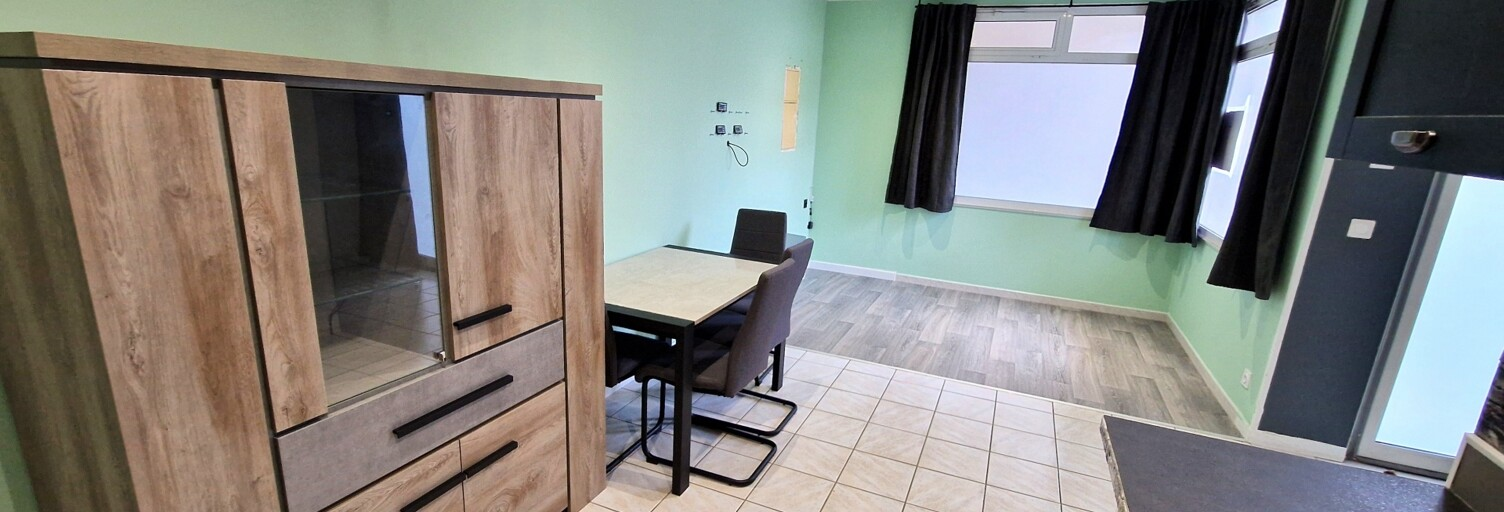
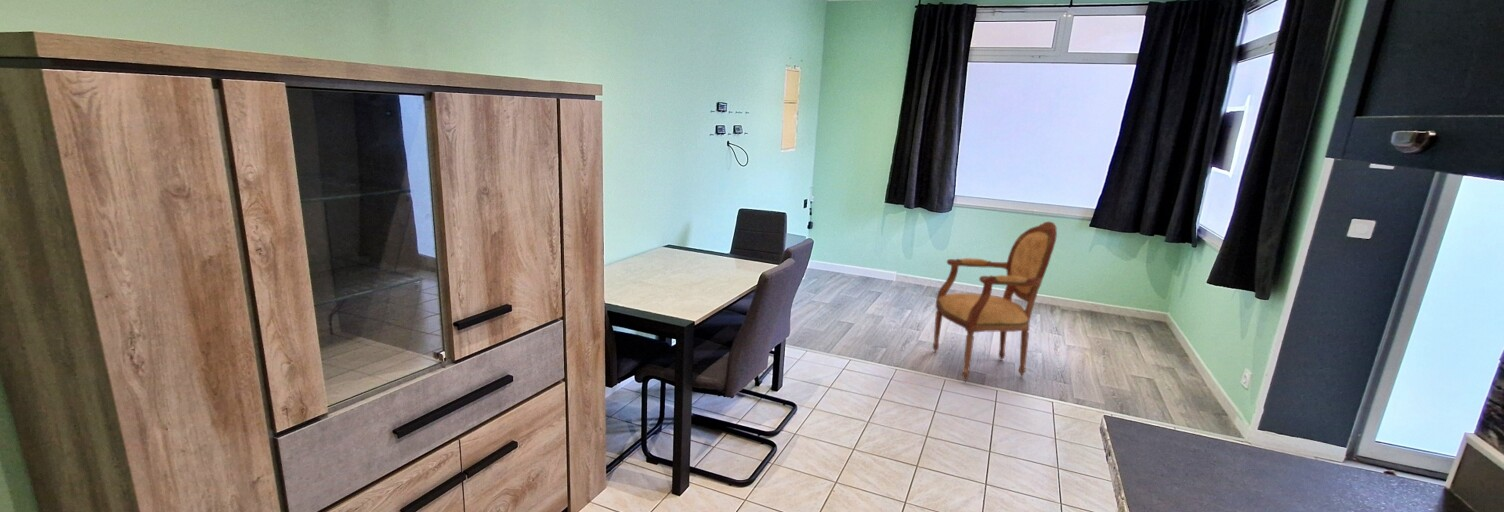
+ armchair (995, 296)
